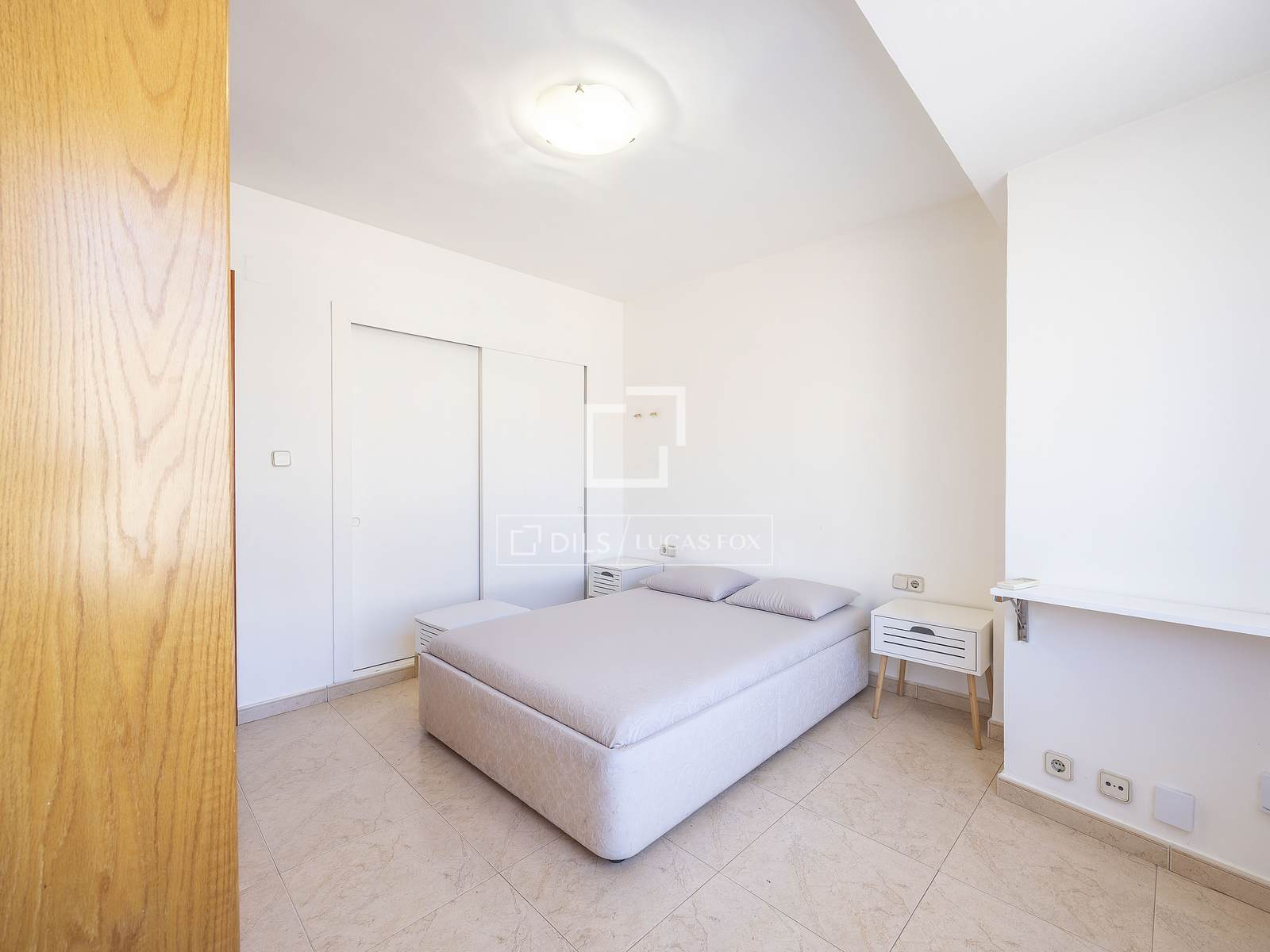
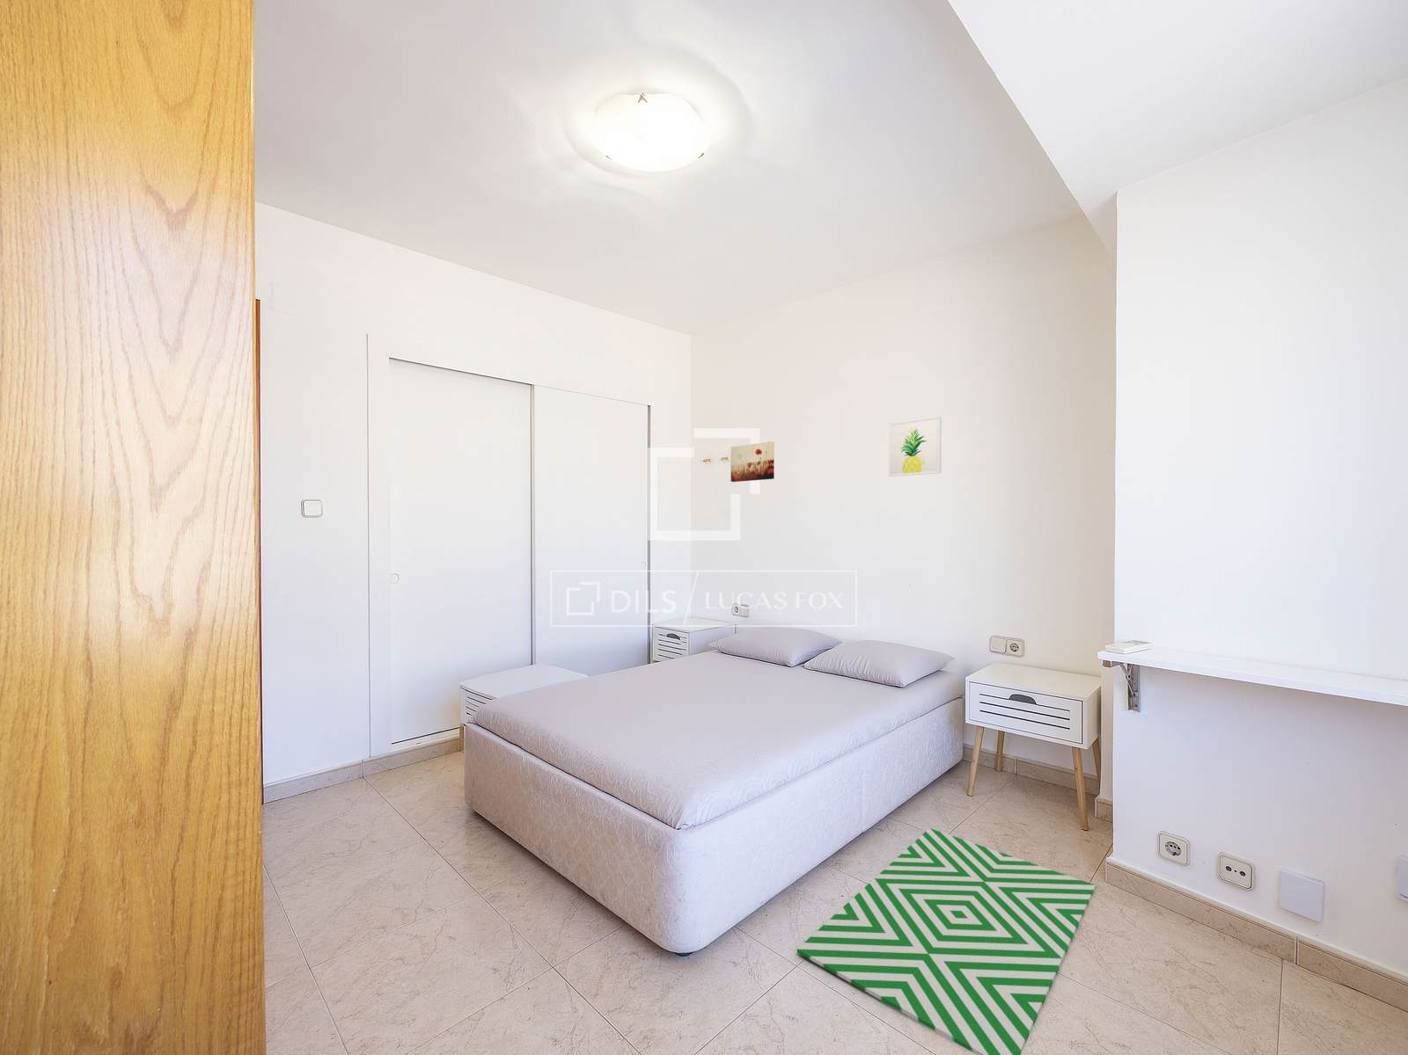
+ wall art (914, 447)
+ rug (958, 915)
+ wall art (752, 462)
